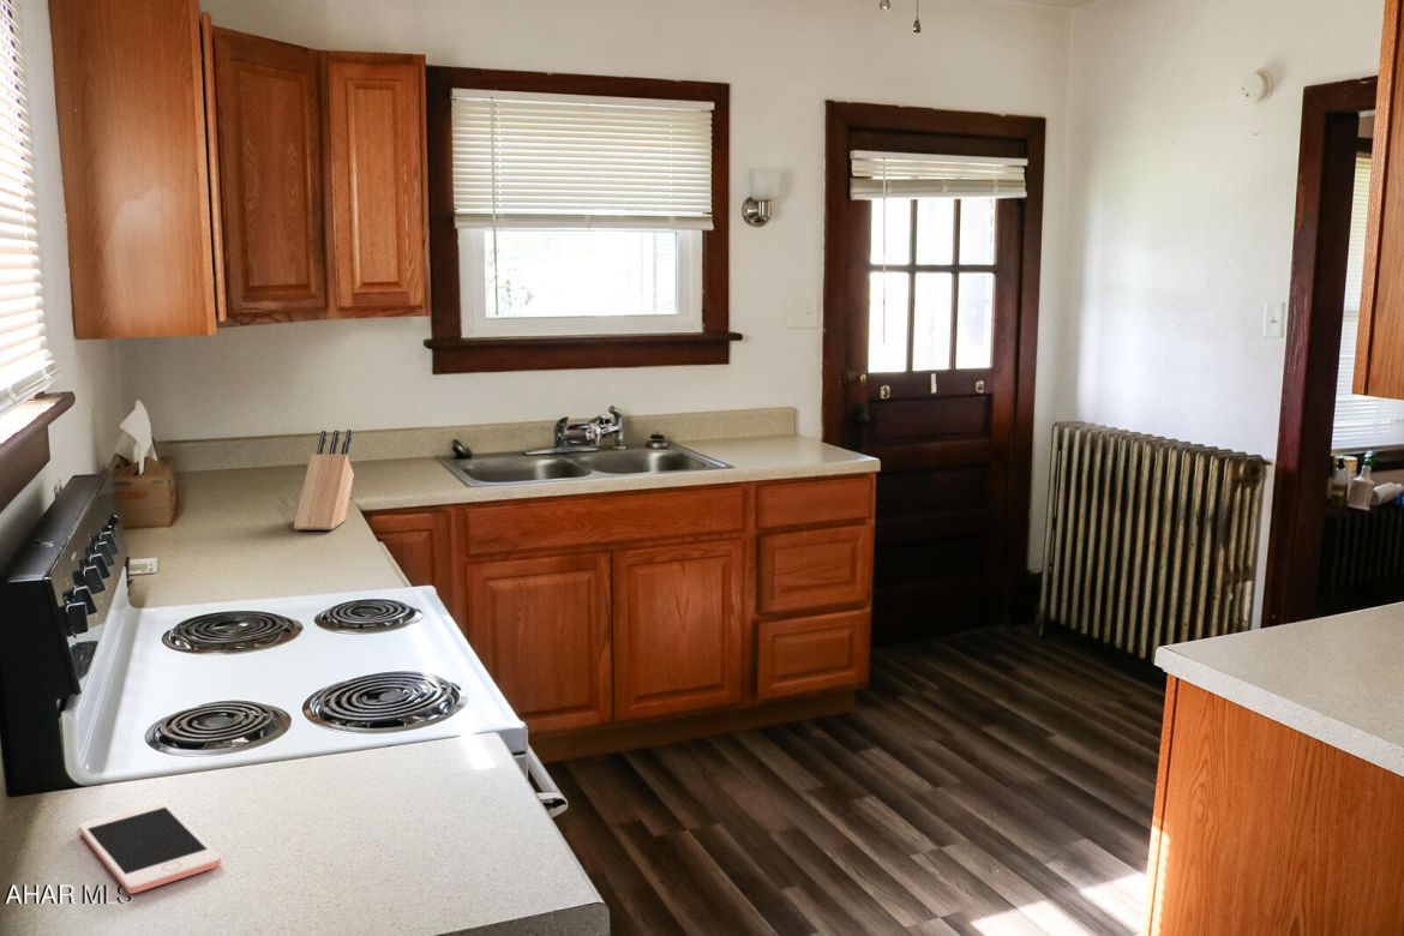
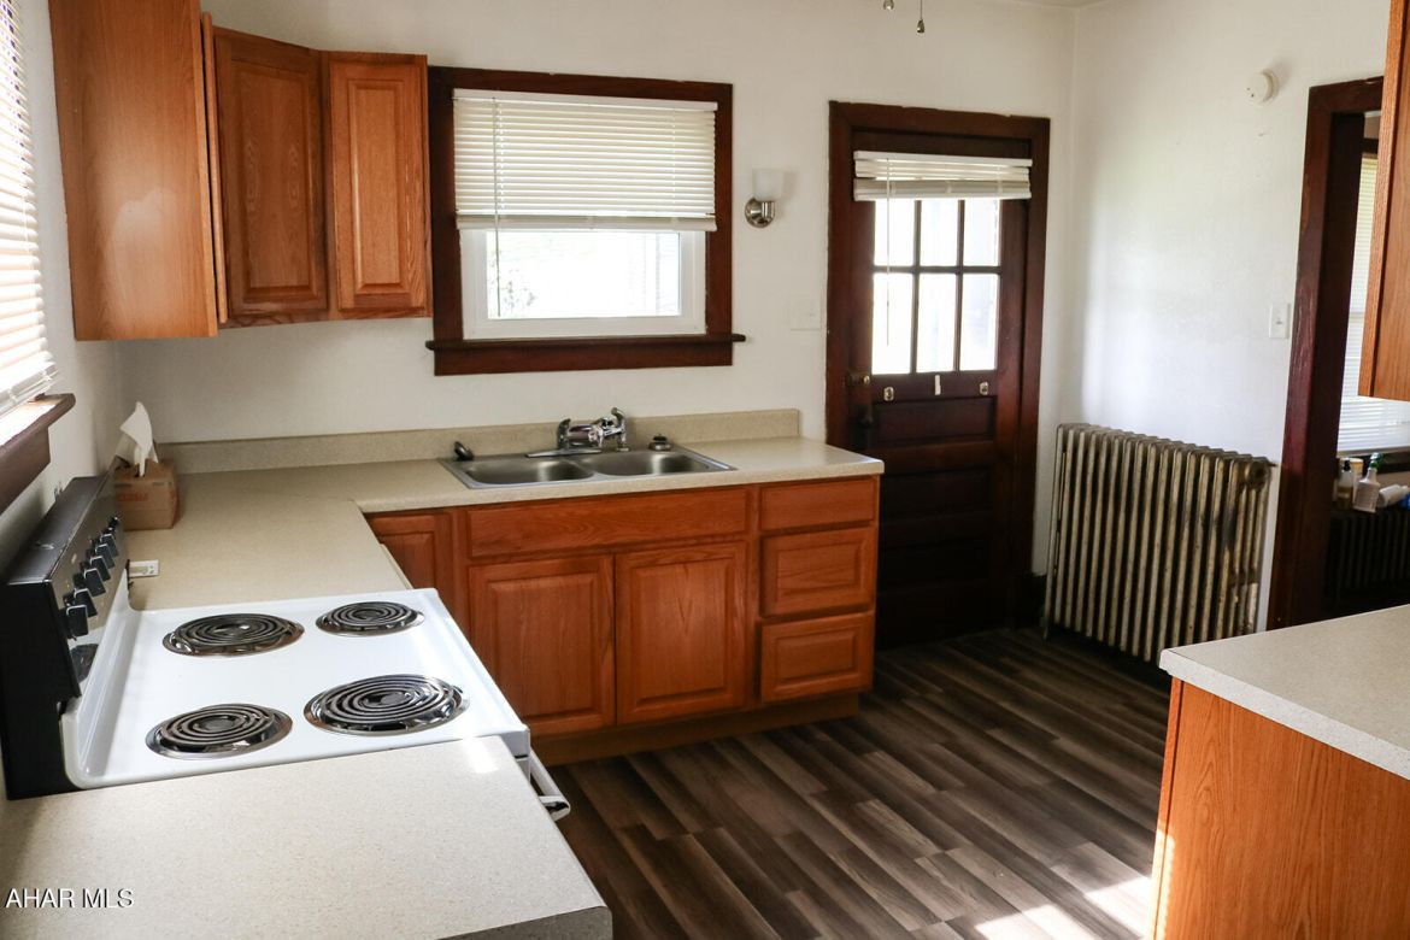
- knife block (326, 476)
- cell phone (148, 844)
